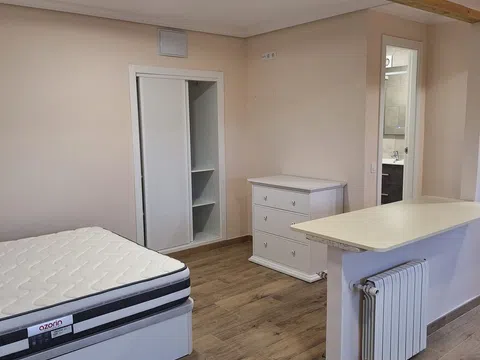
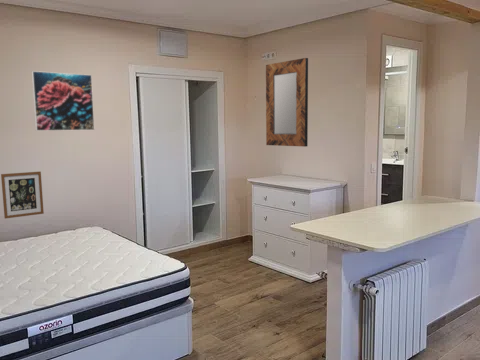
+ wall art (23, 194)
+ home mirror (285, 104)
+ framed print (64, 102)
